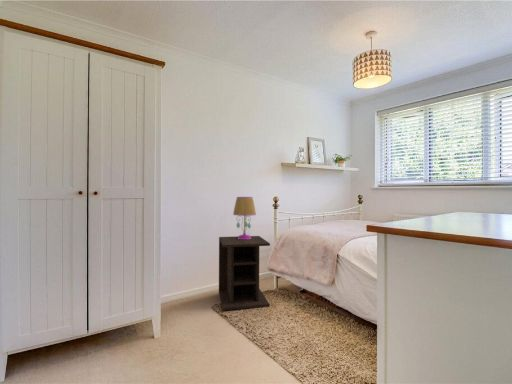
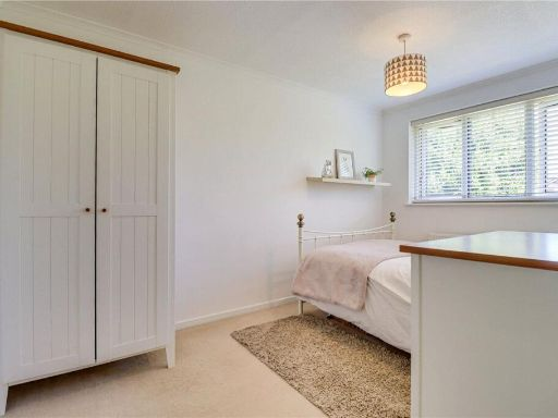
- nightstand (242, 269)
- table lamp (244, 217)
